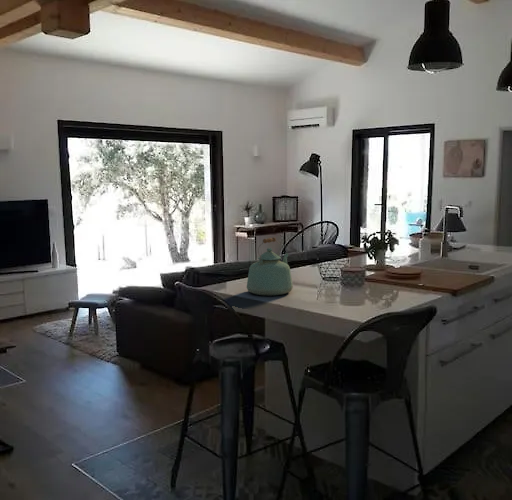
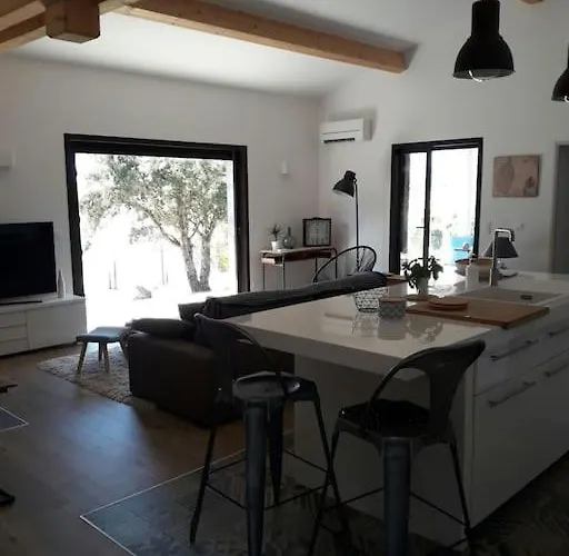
- kettle (272, 264)
